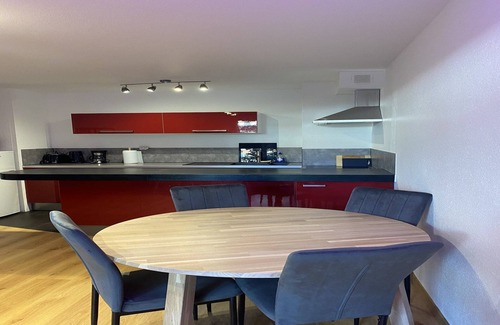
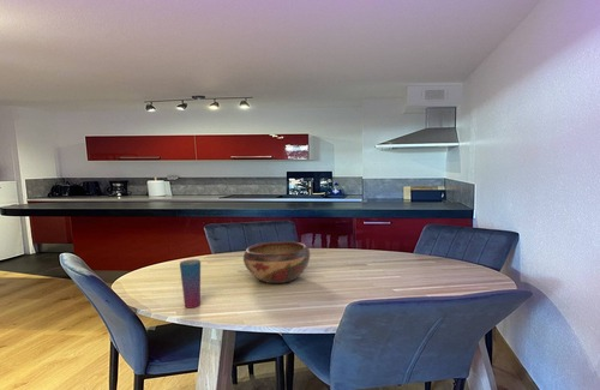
+ decorative bowl (277, 262)
+ cup (191, 283)
